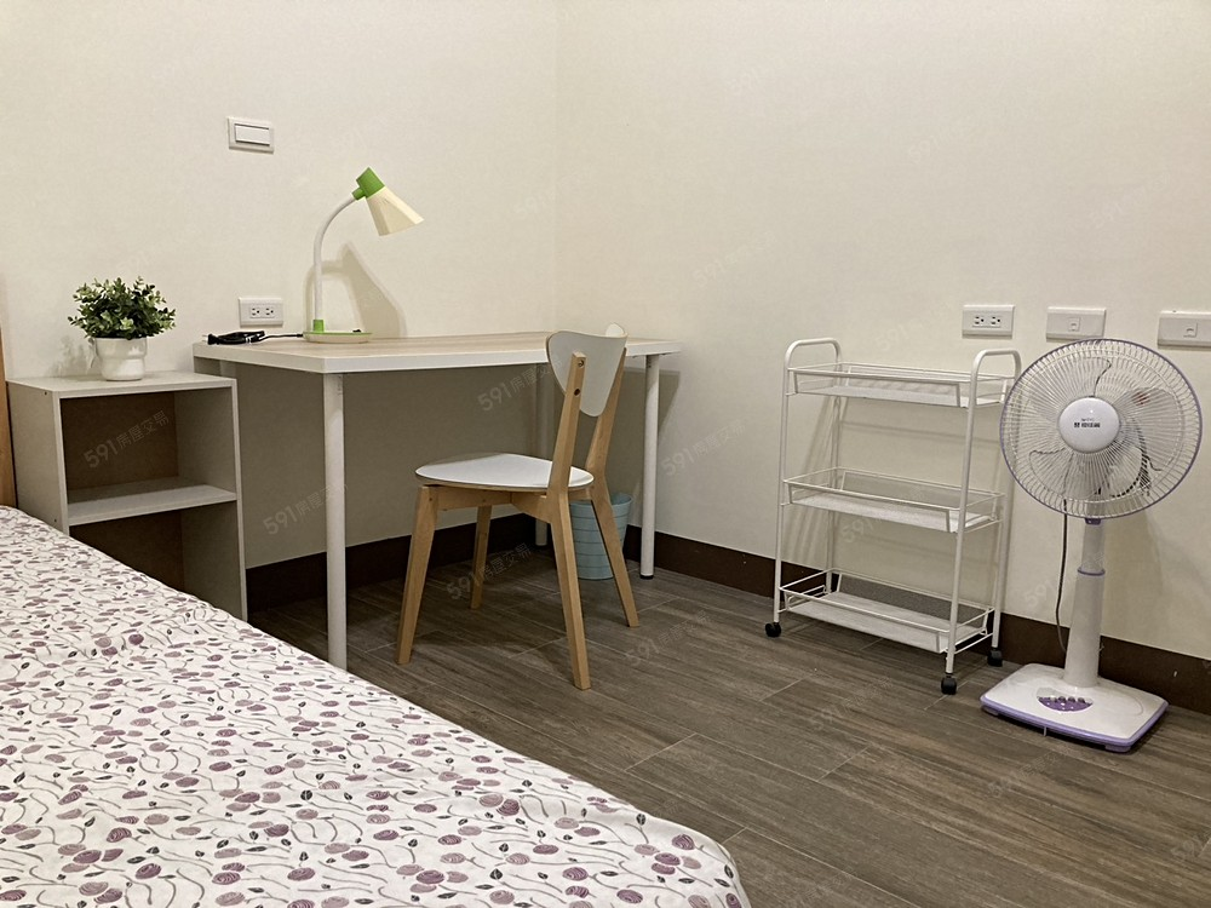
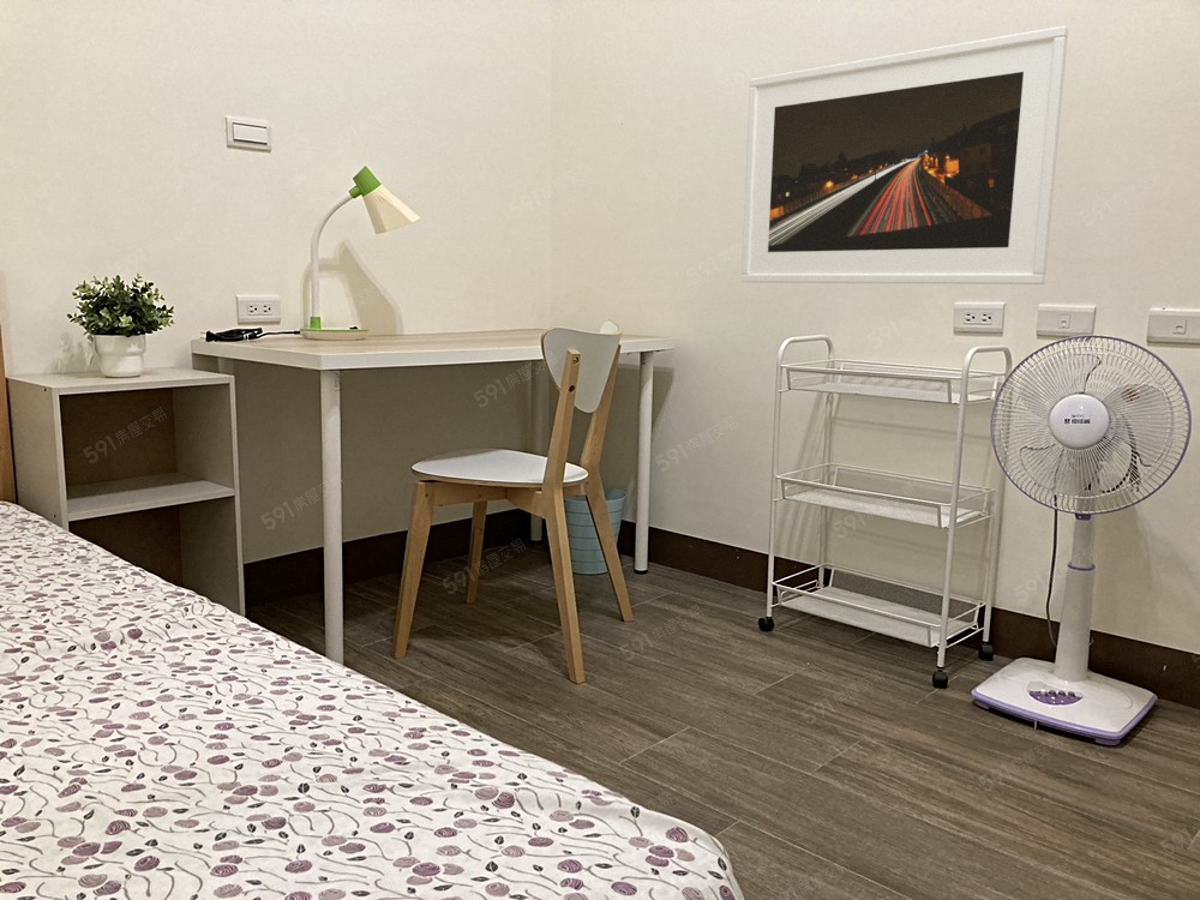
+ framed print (883, 172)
